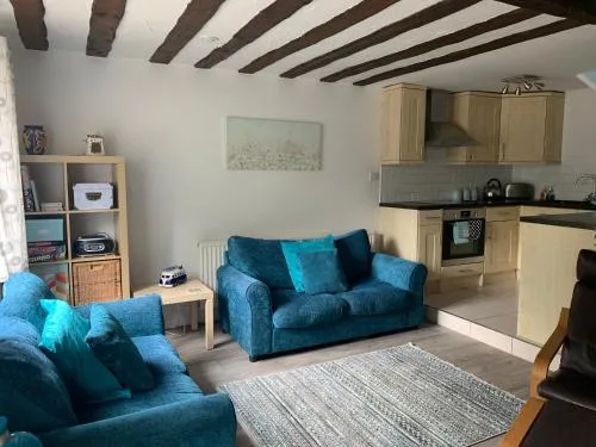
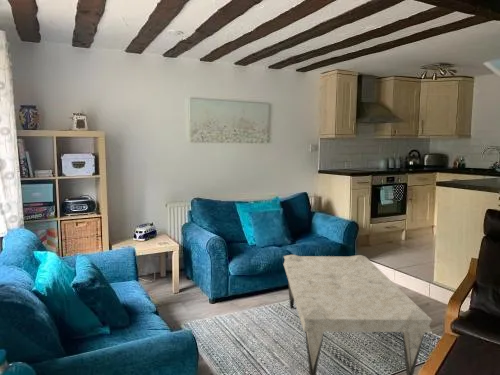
+ coffee table (340, 307)
